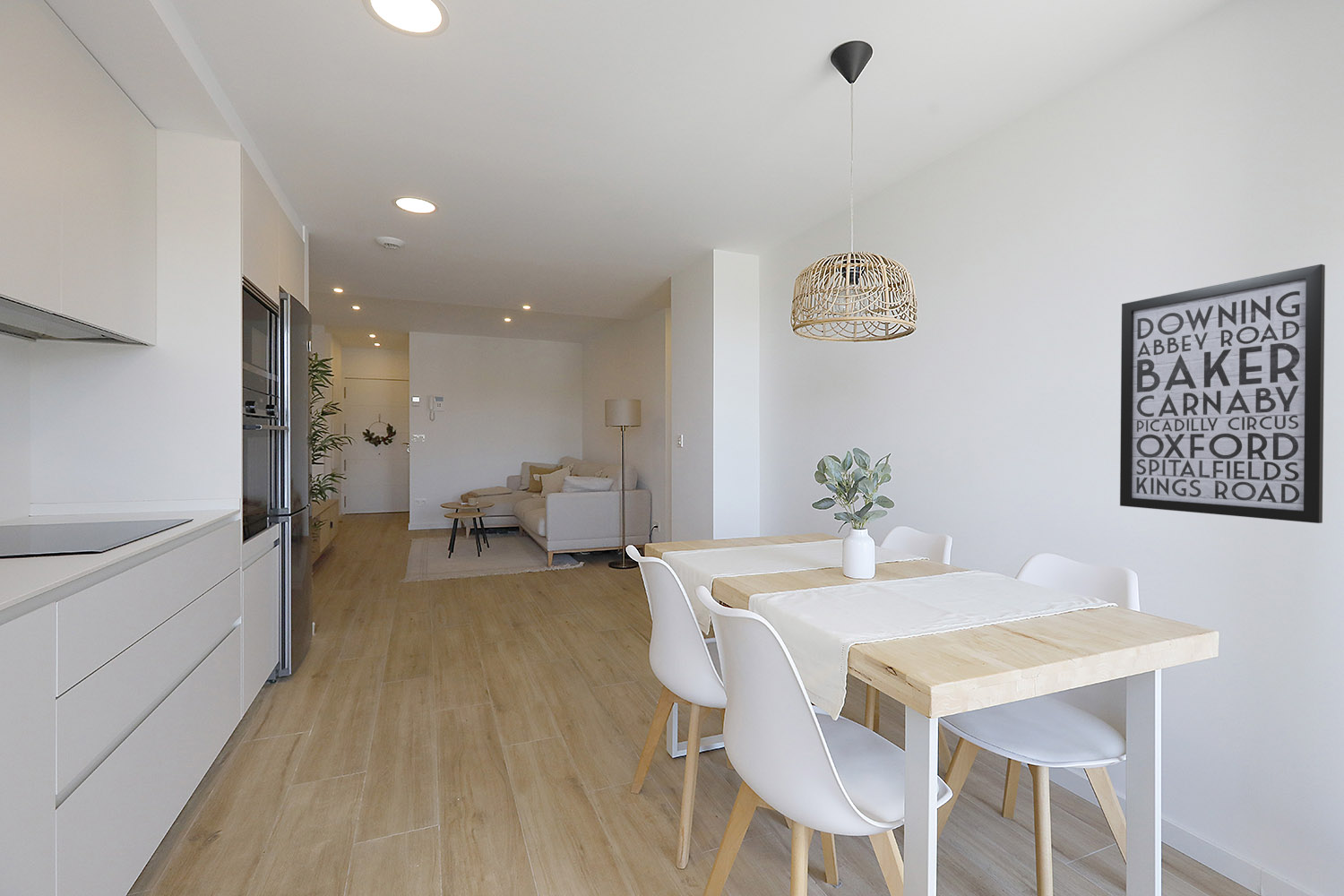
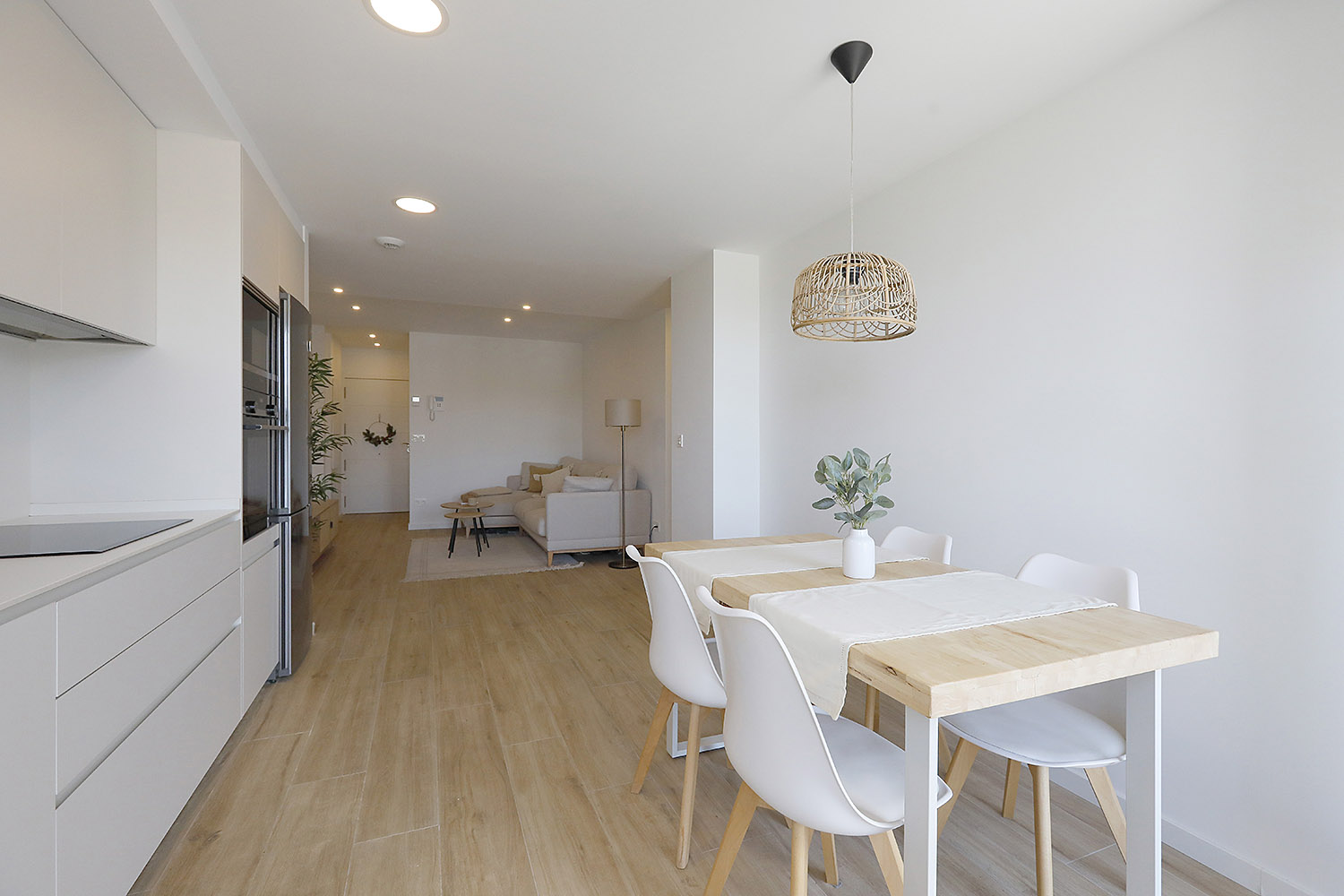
- wall art (1210, 400)
